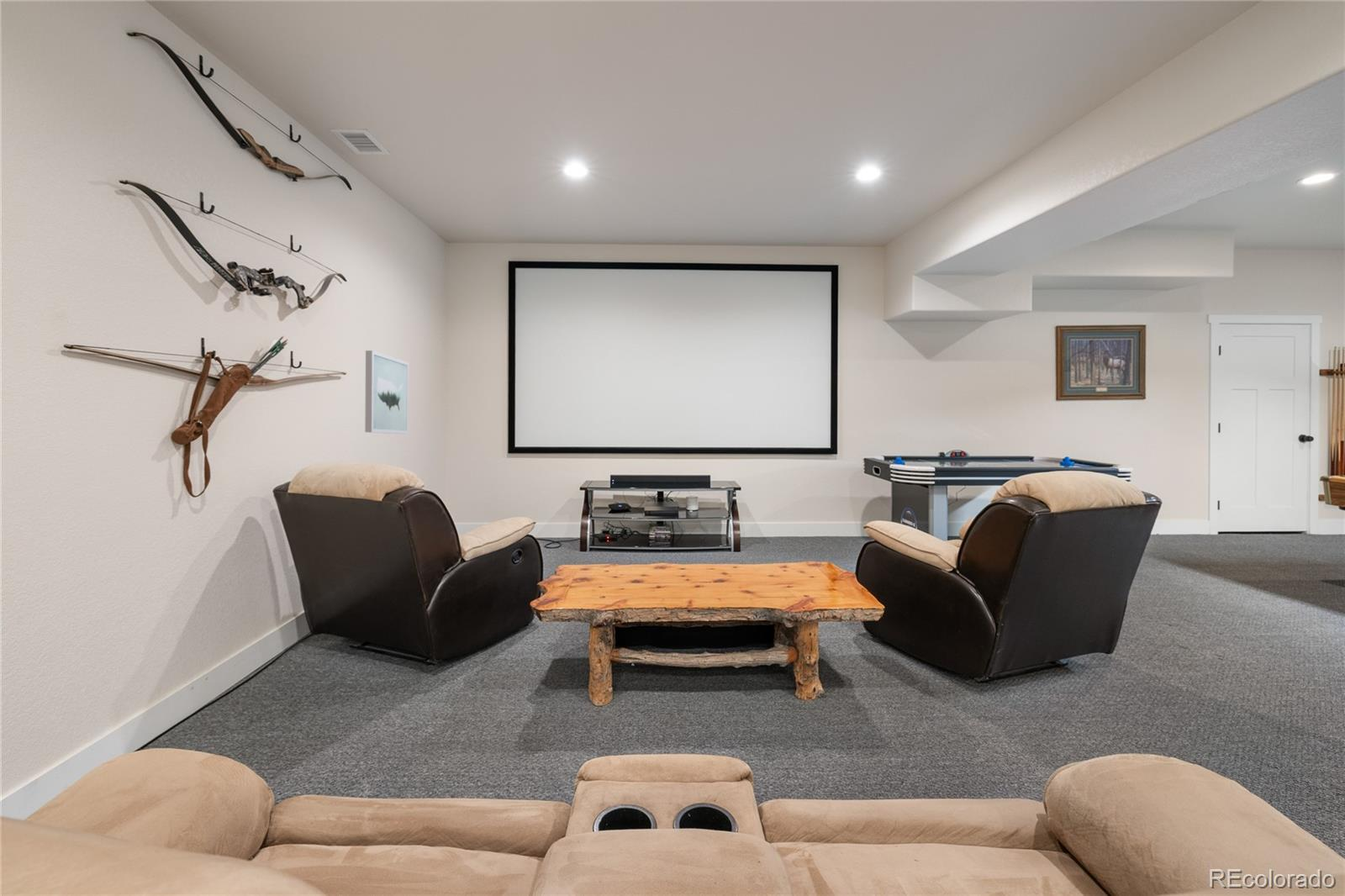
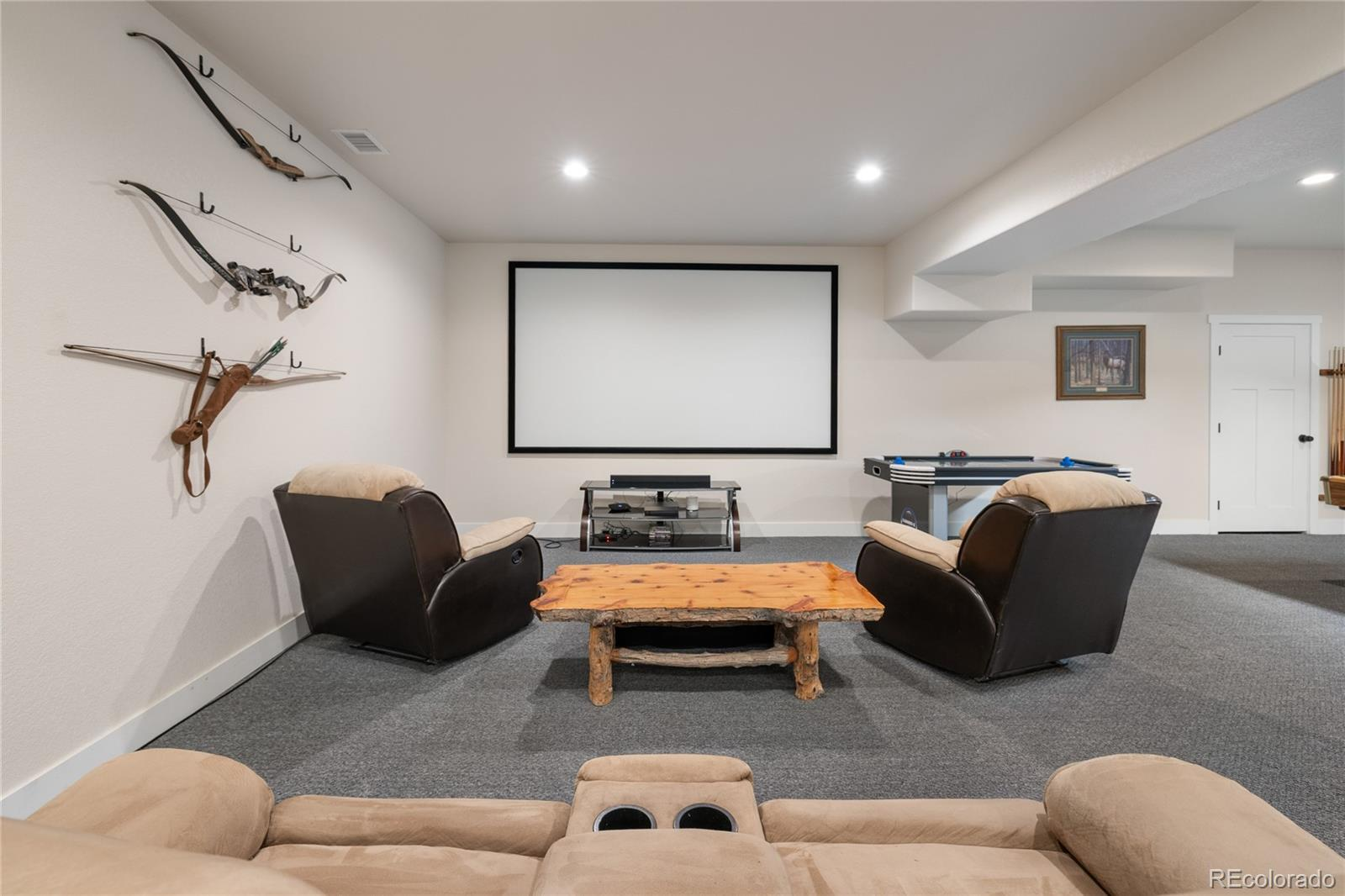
- wall art (388, 395)
